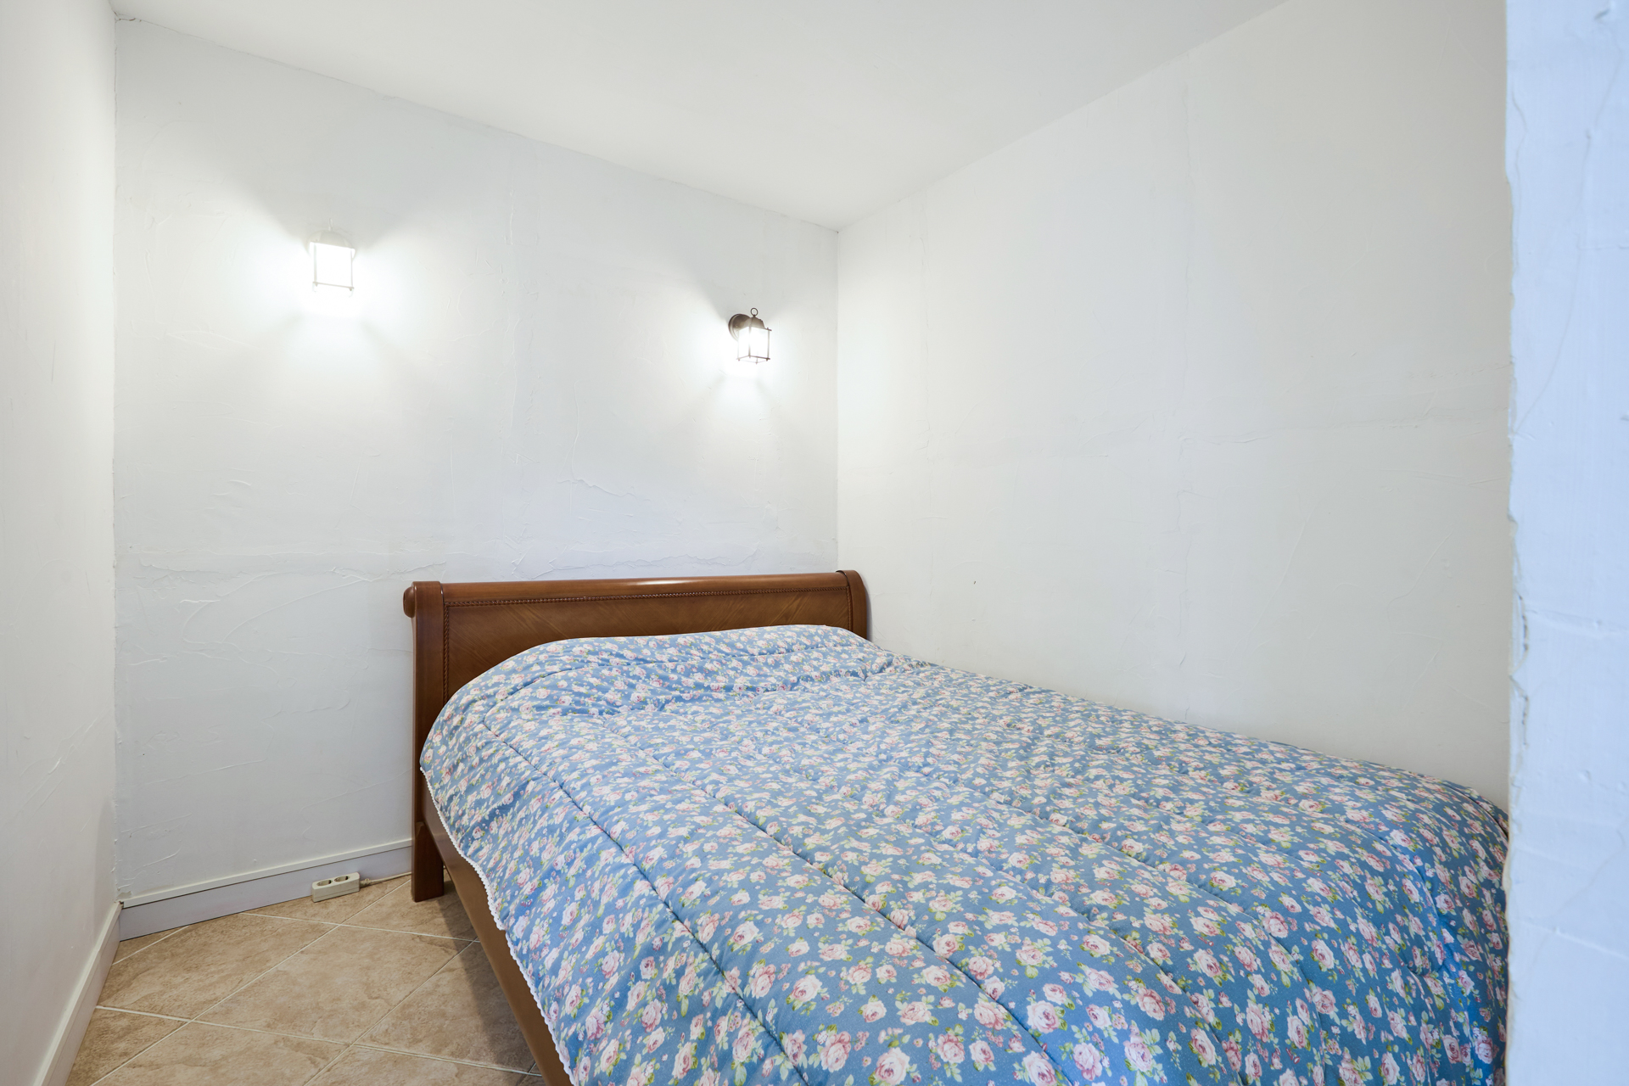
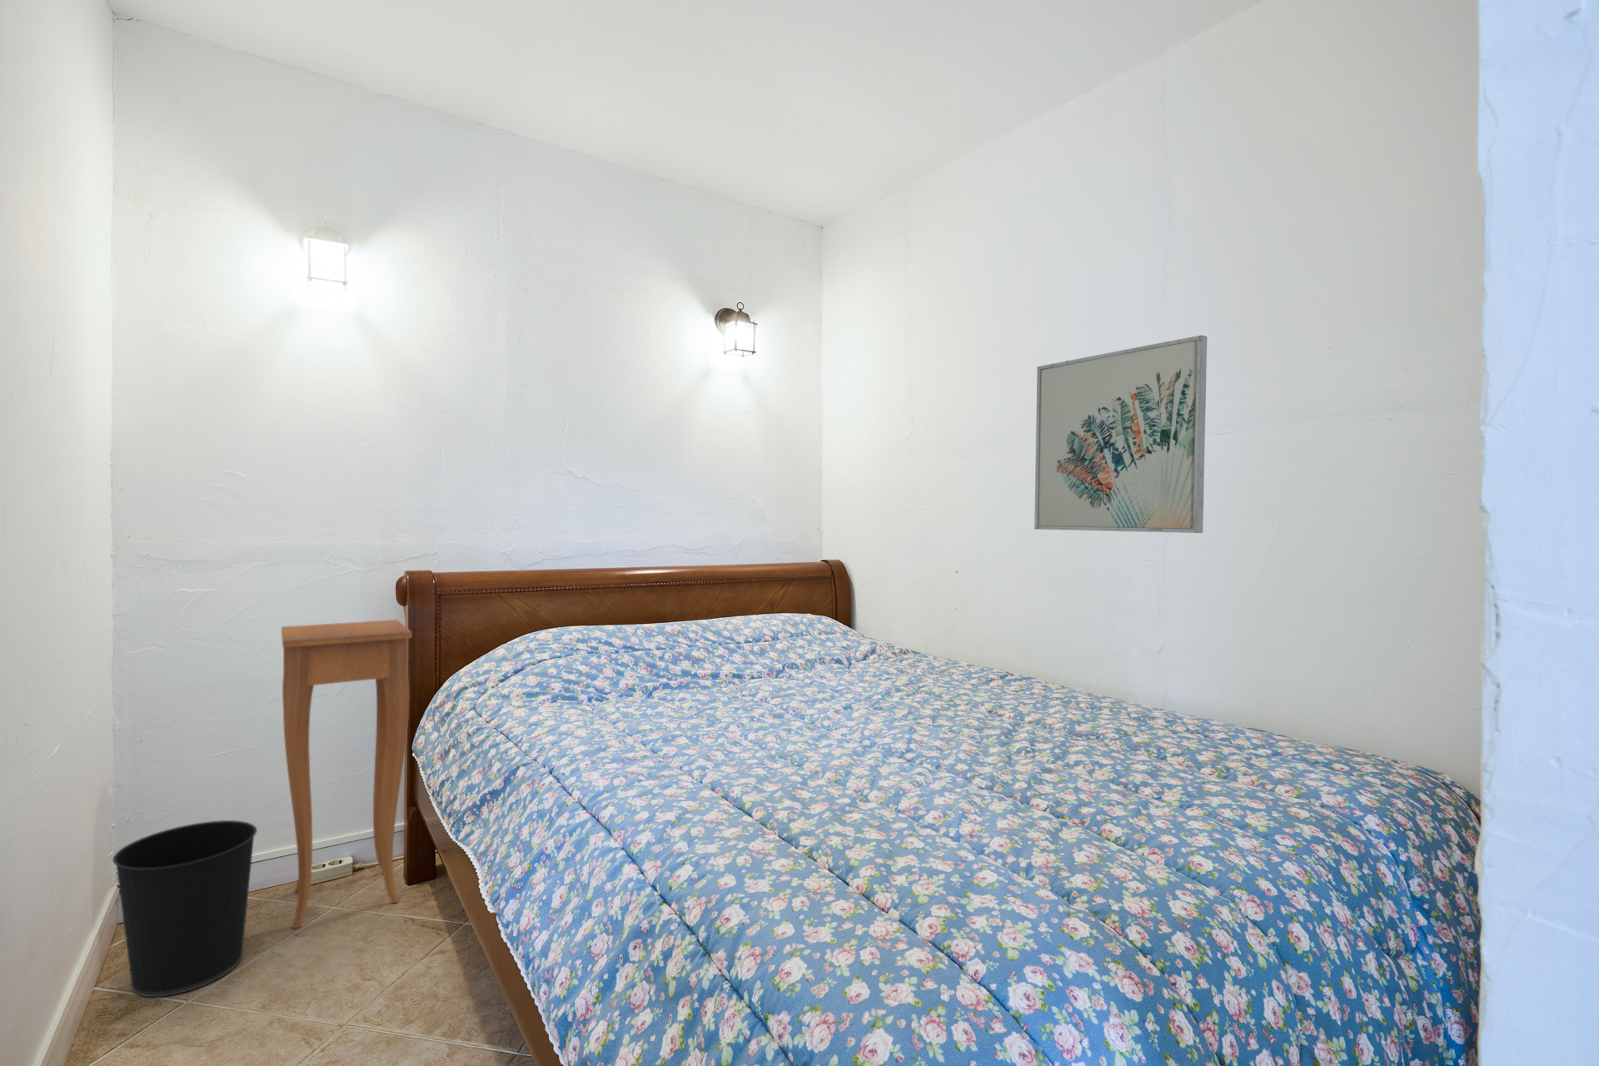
+ side table (375, 763)
+ wall art (1111, 443)
+ wastebasket (188, 907)
